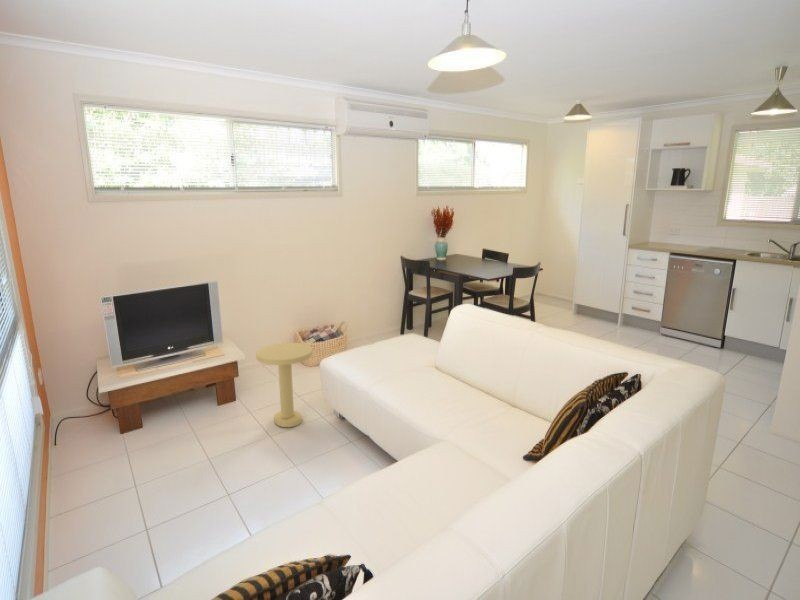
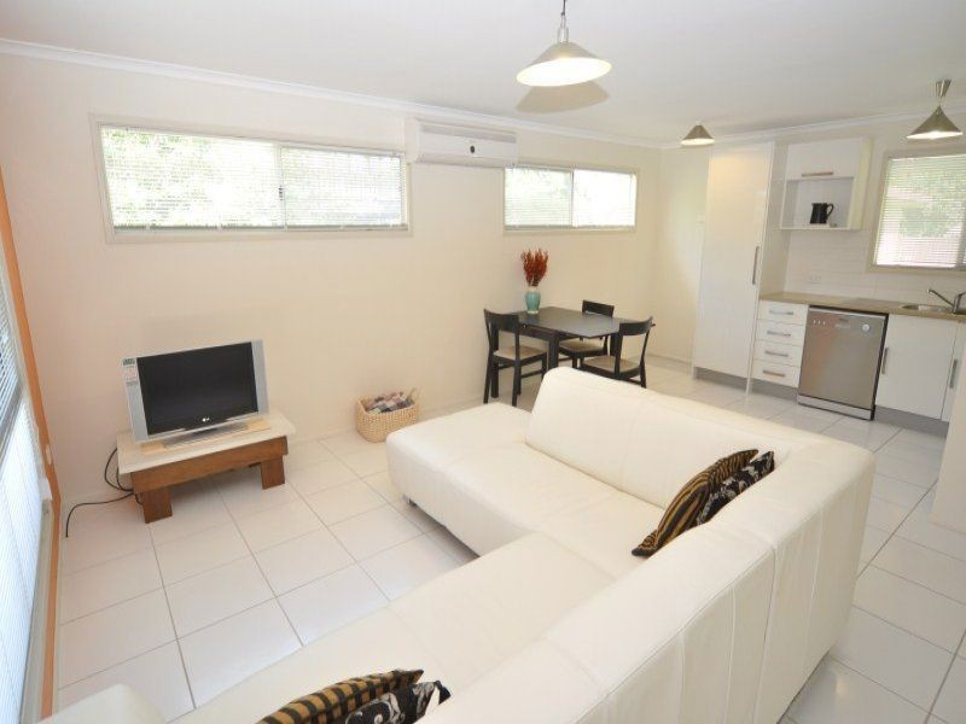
- side table (286, 386)
